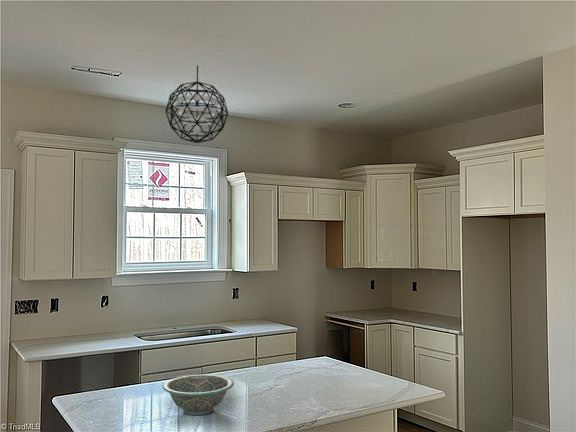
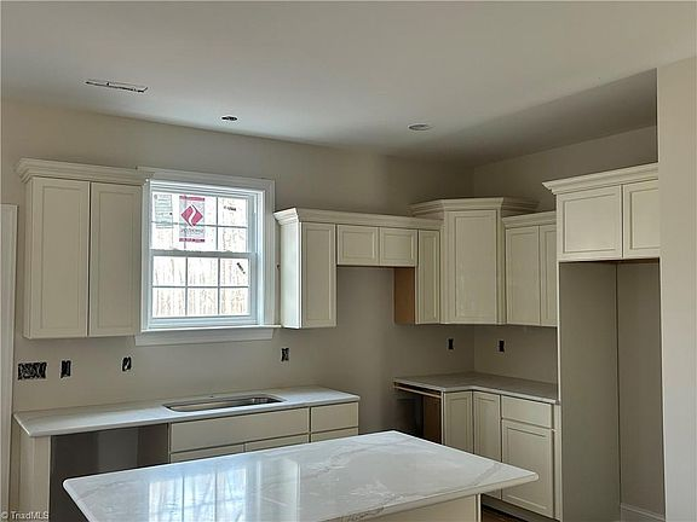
- pendant light (197, 104)
- decorative bowl (198, 396)
